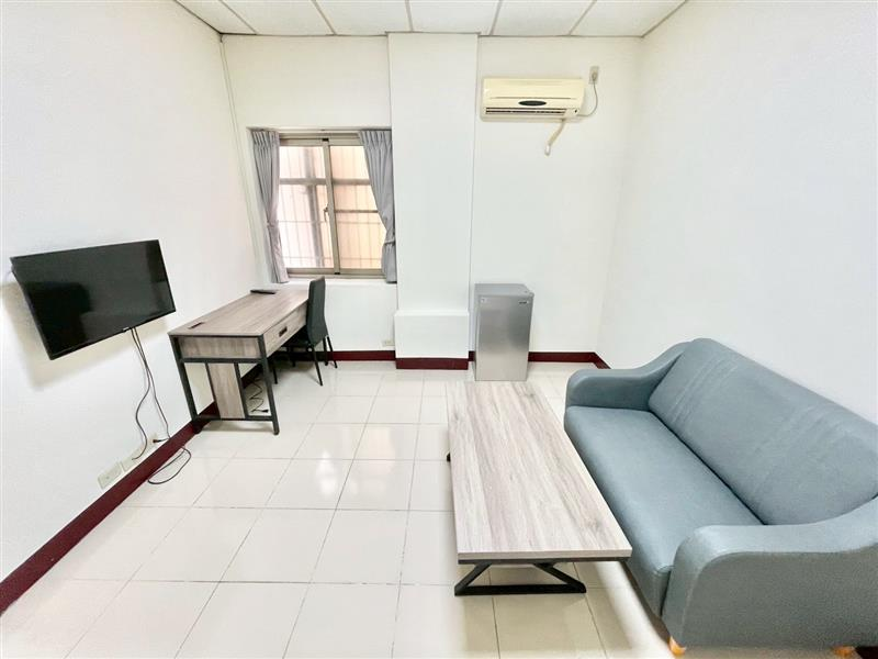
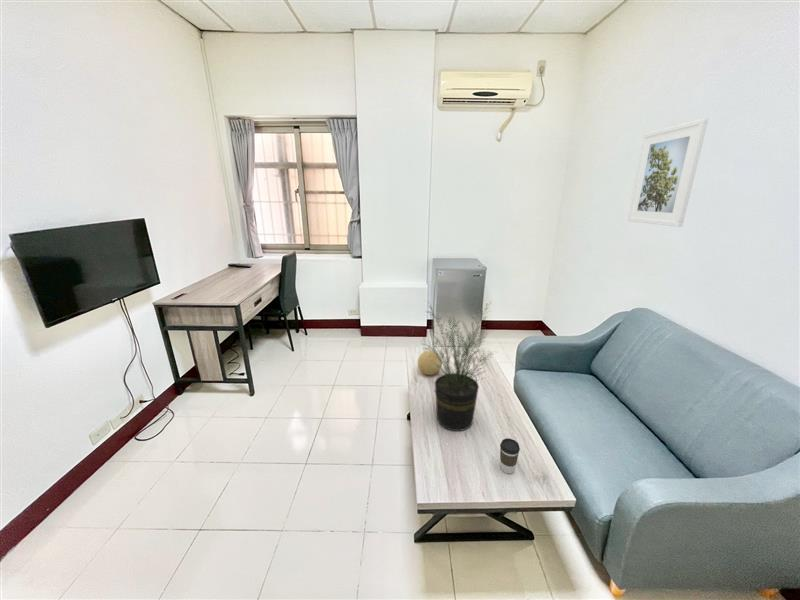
+ decorative ball (429, 362)
+ potted plant (453, 365)
+ coffee cup (508, 456)
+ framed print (661, 177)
